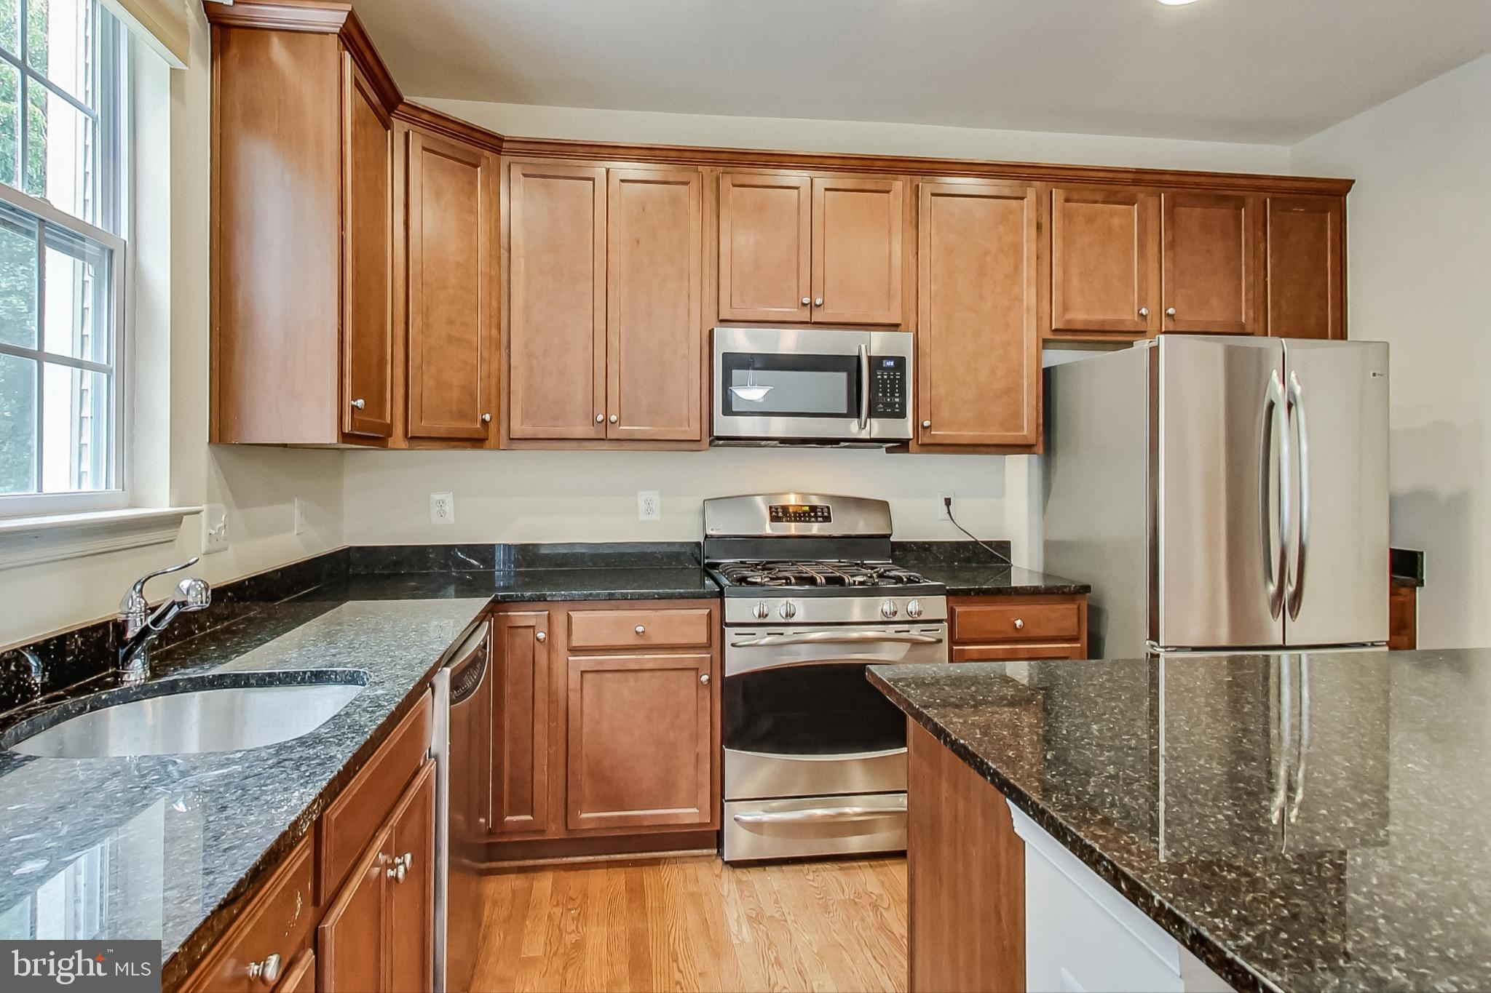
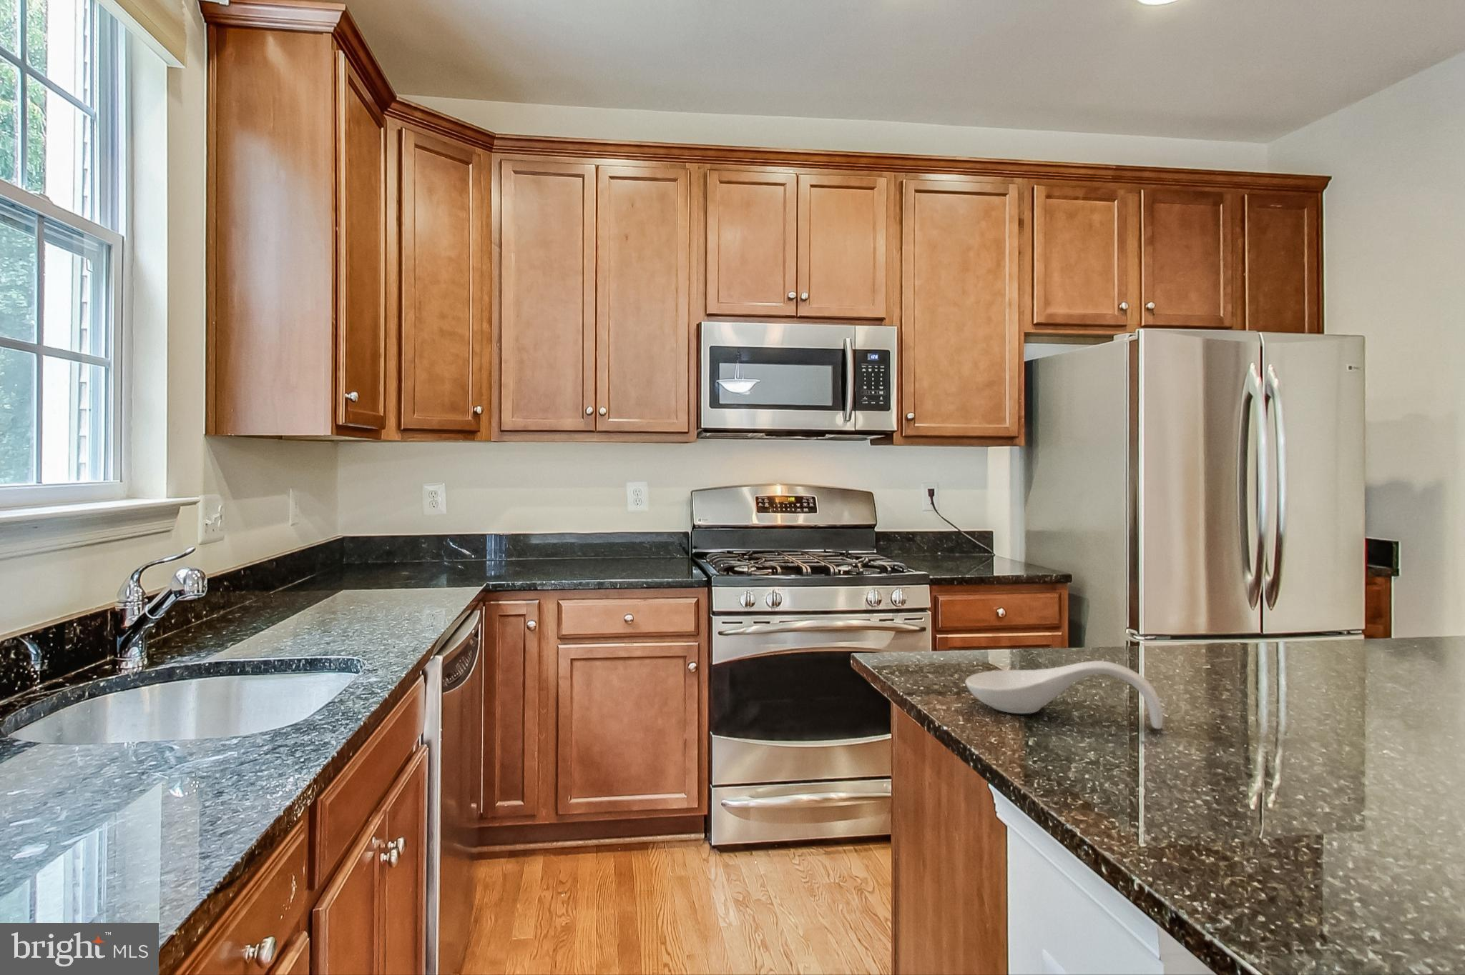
+ spoon rest (1059, 686)
